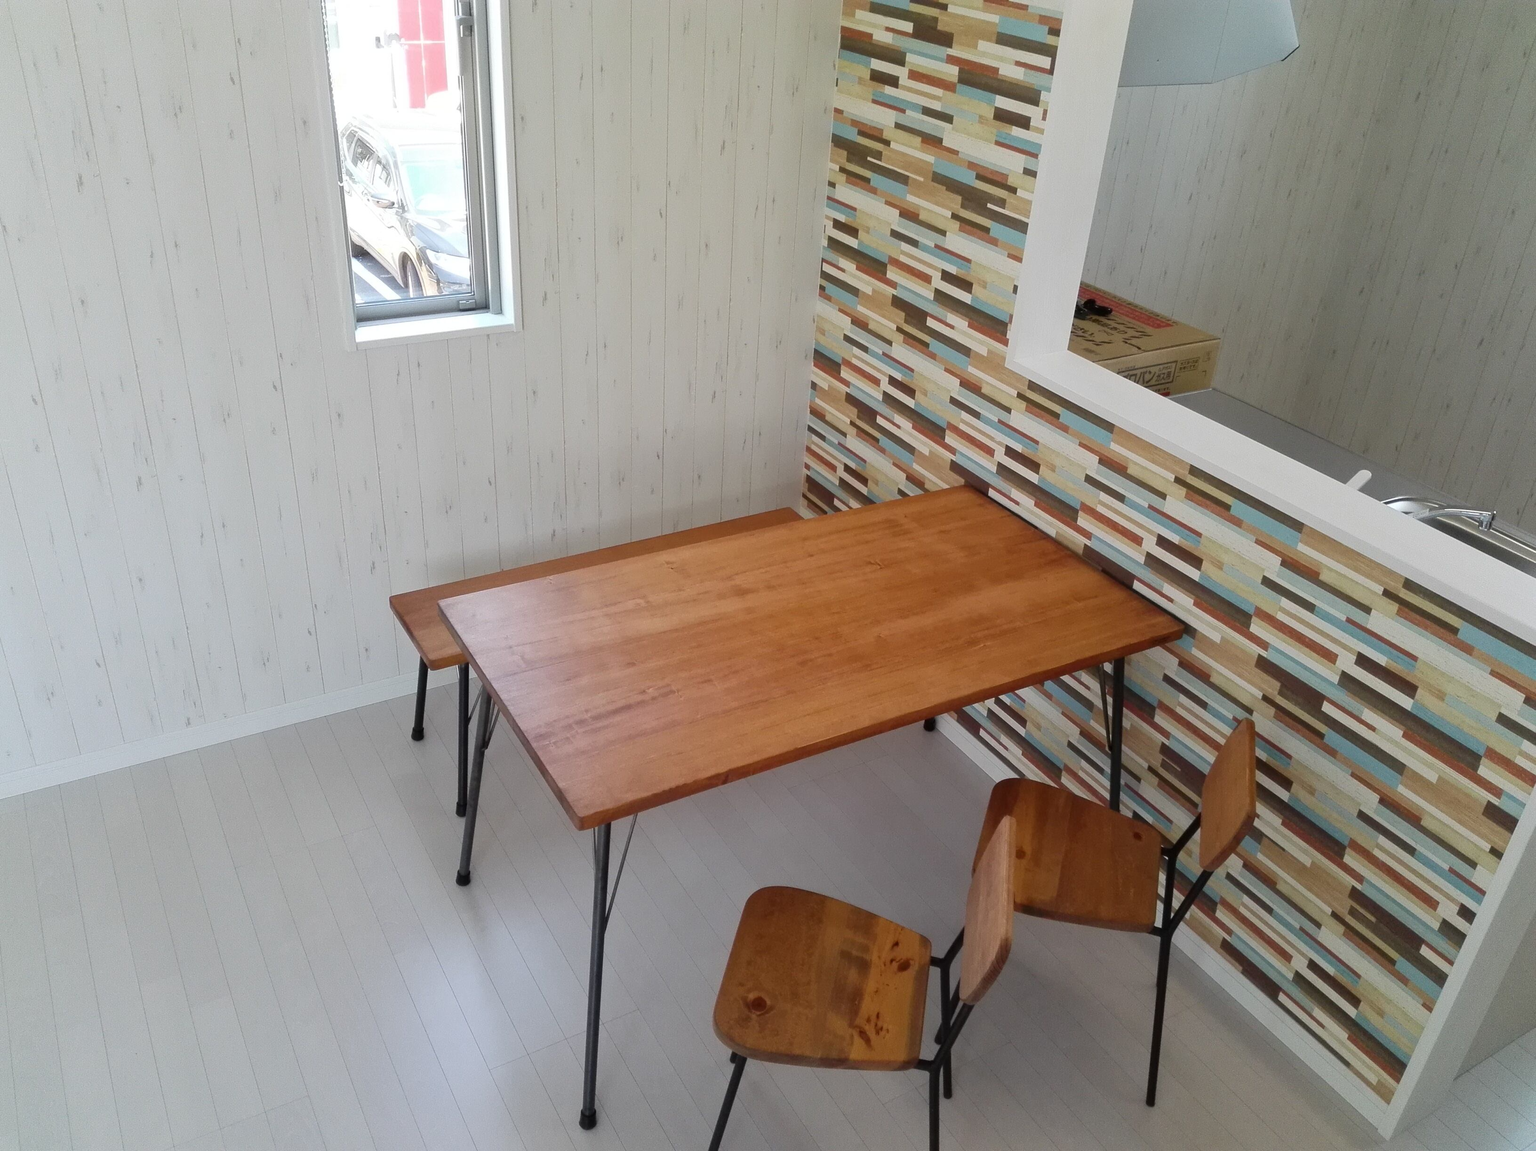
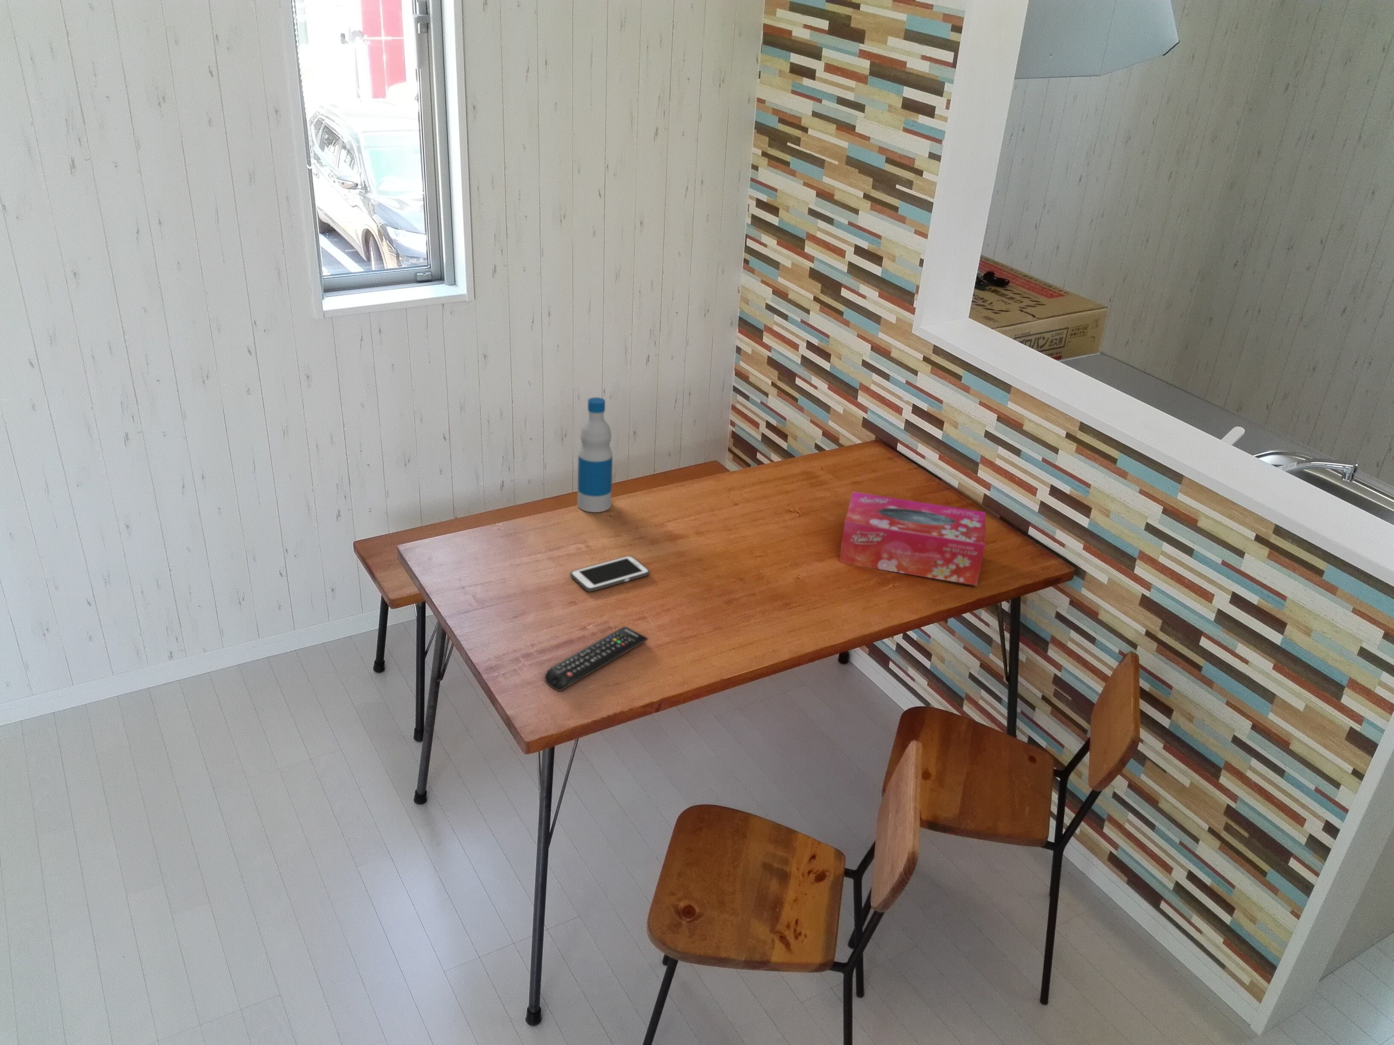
+ tissue box (912, 537)
+ remote control (598, 656)
+ bottle (595, 453)
+ cell phone (610, 573)
